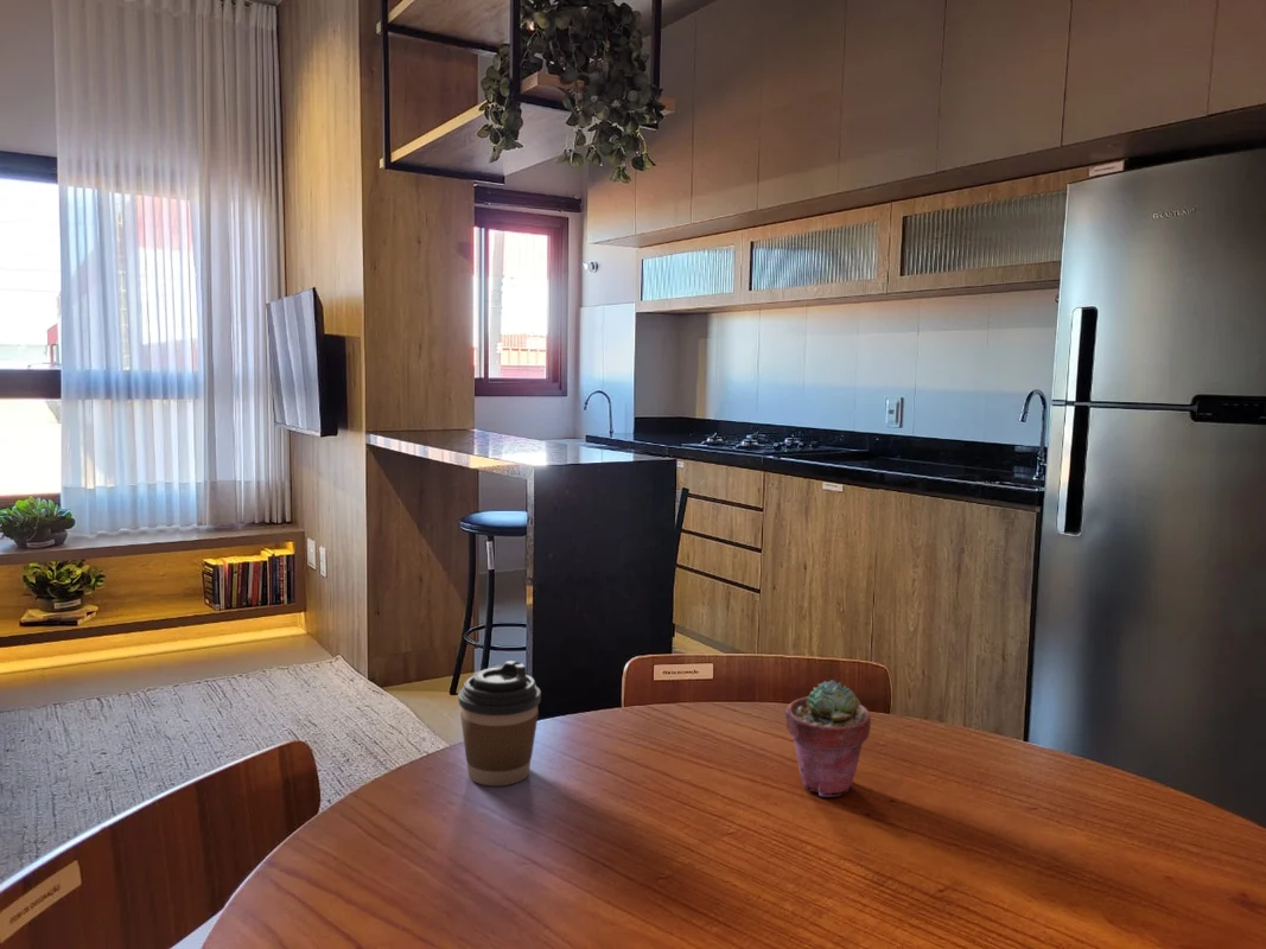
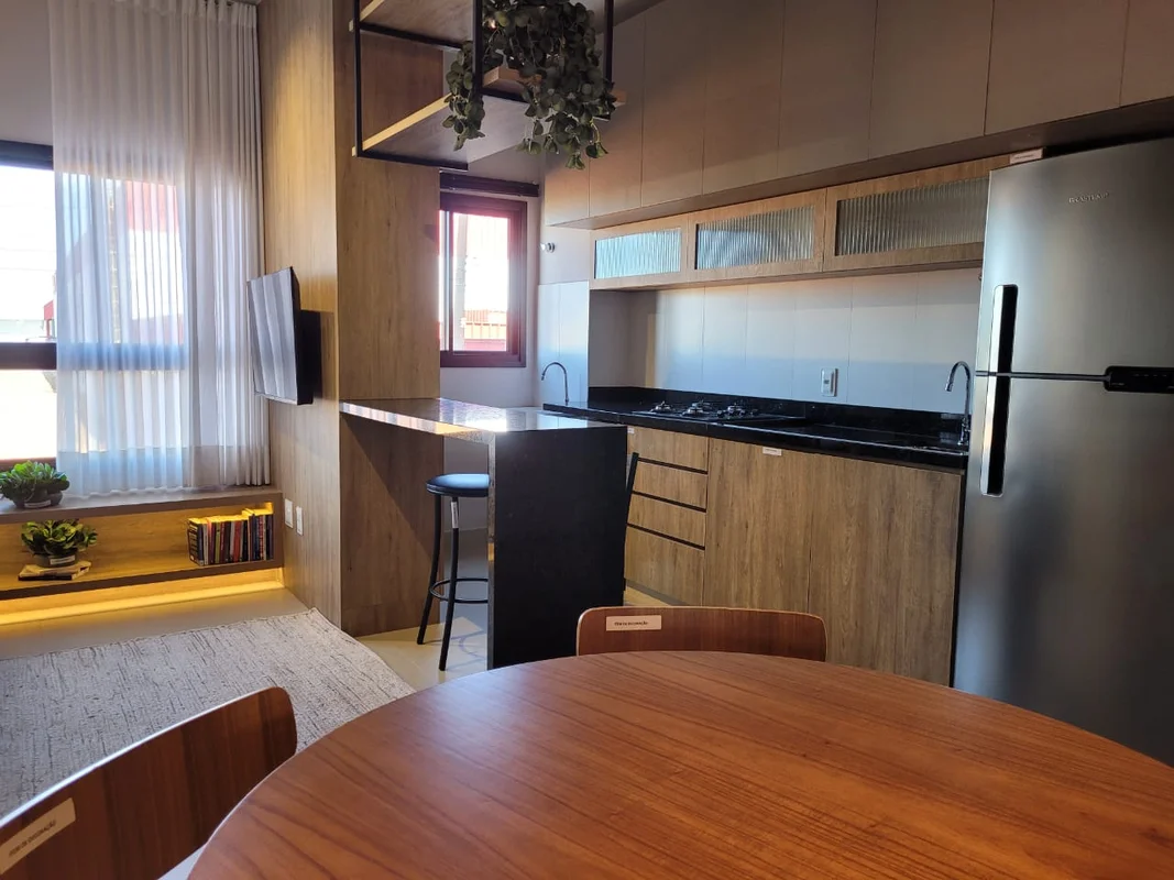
- coffee cup (500, 720)
- potted succulent (827, 732)
